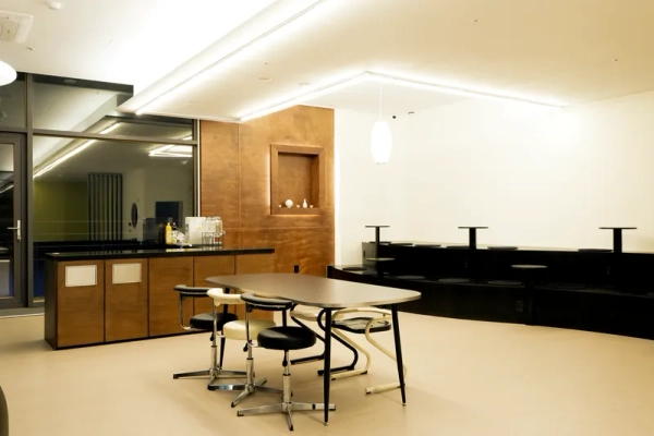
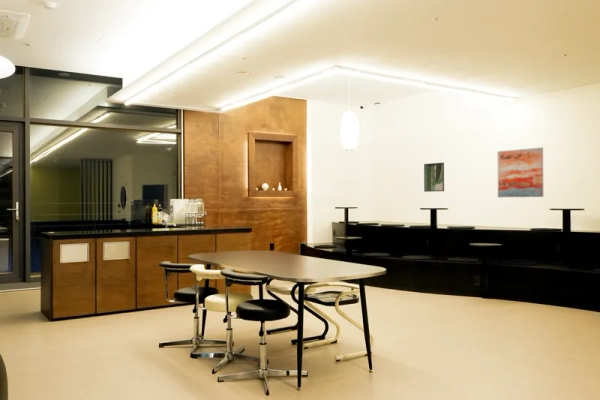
+ wall art (519, 173)
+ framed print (433, 177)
